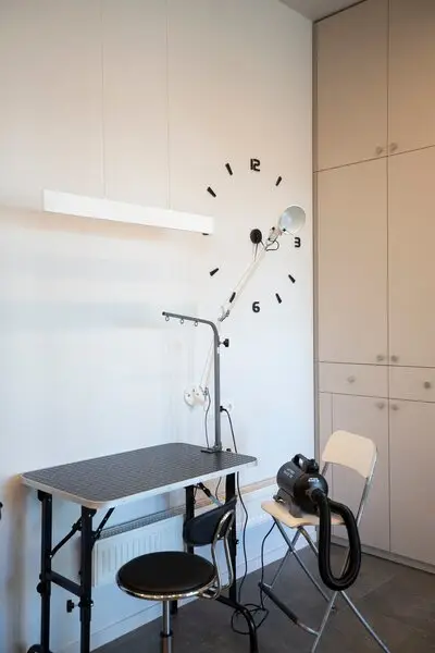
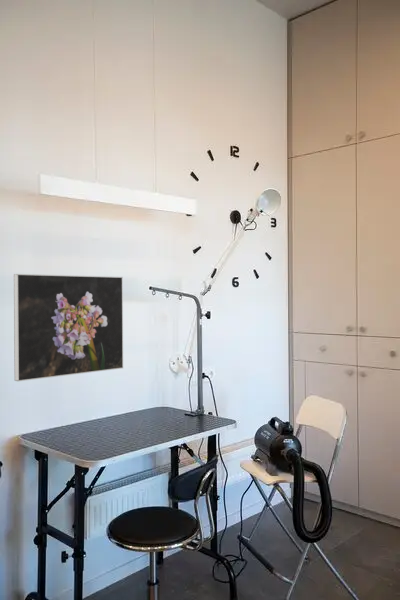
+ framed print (72, 324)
